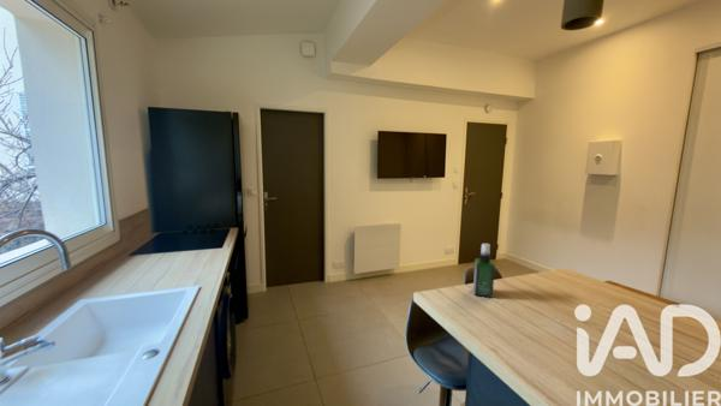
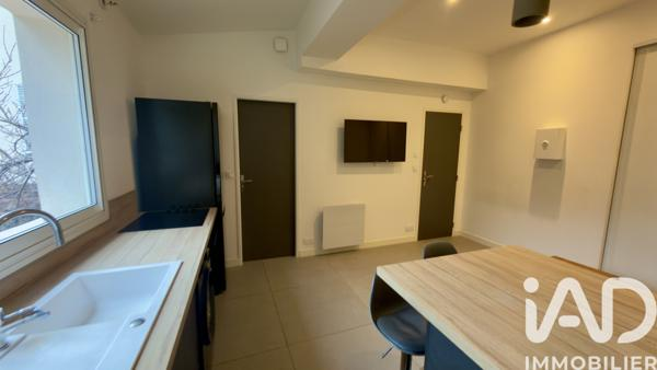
- spray bottle (483, 269)
